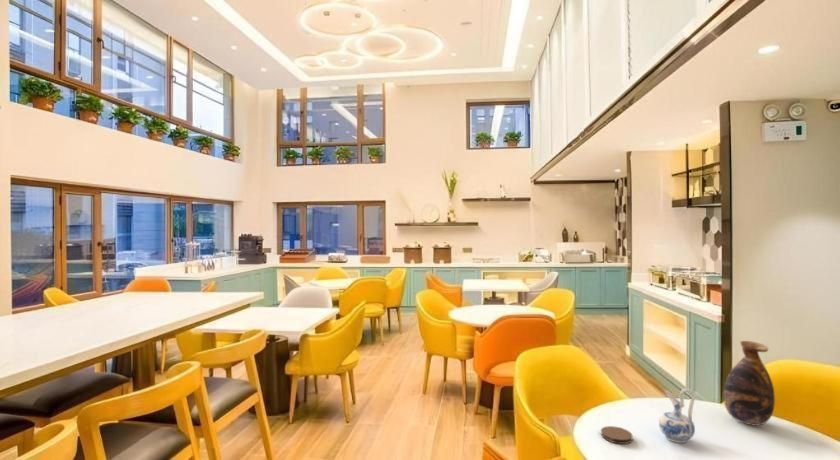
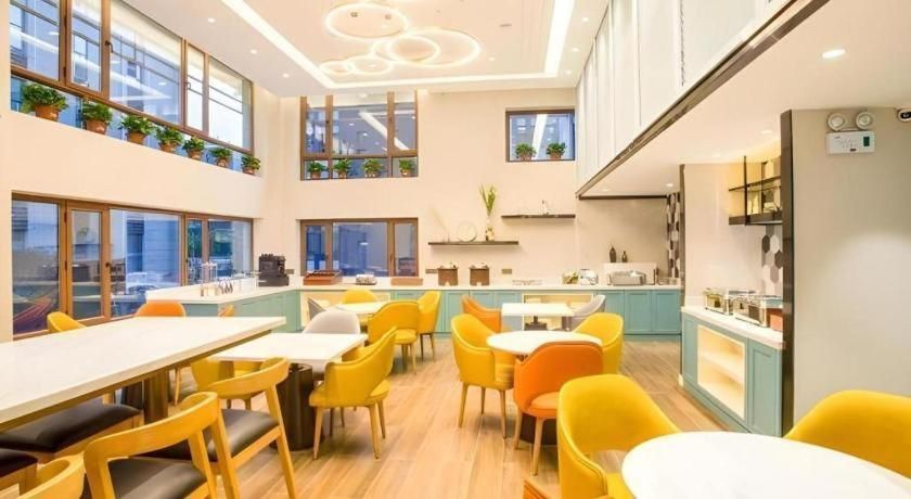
- coaster (616, 434)
- ceramic pitcher (676, 412)
- vase (748, 382)
